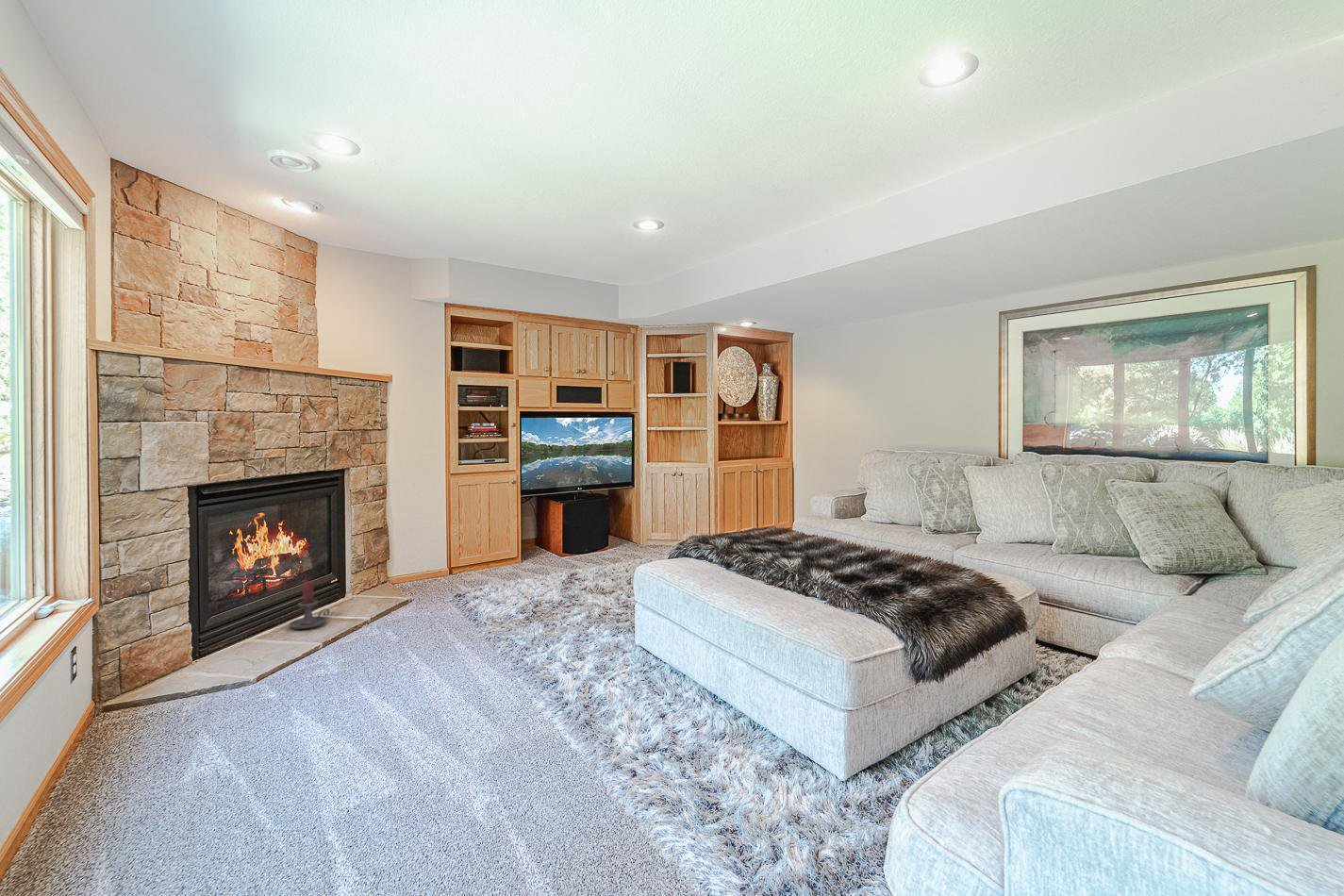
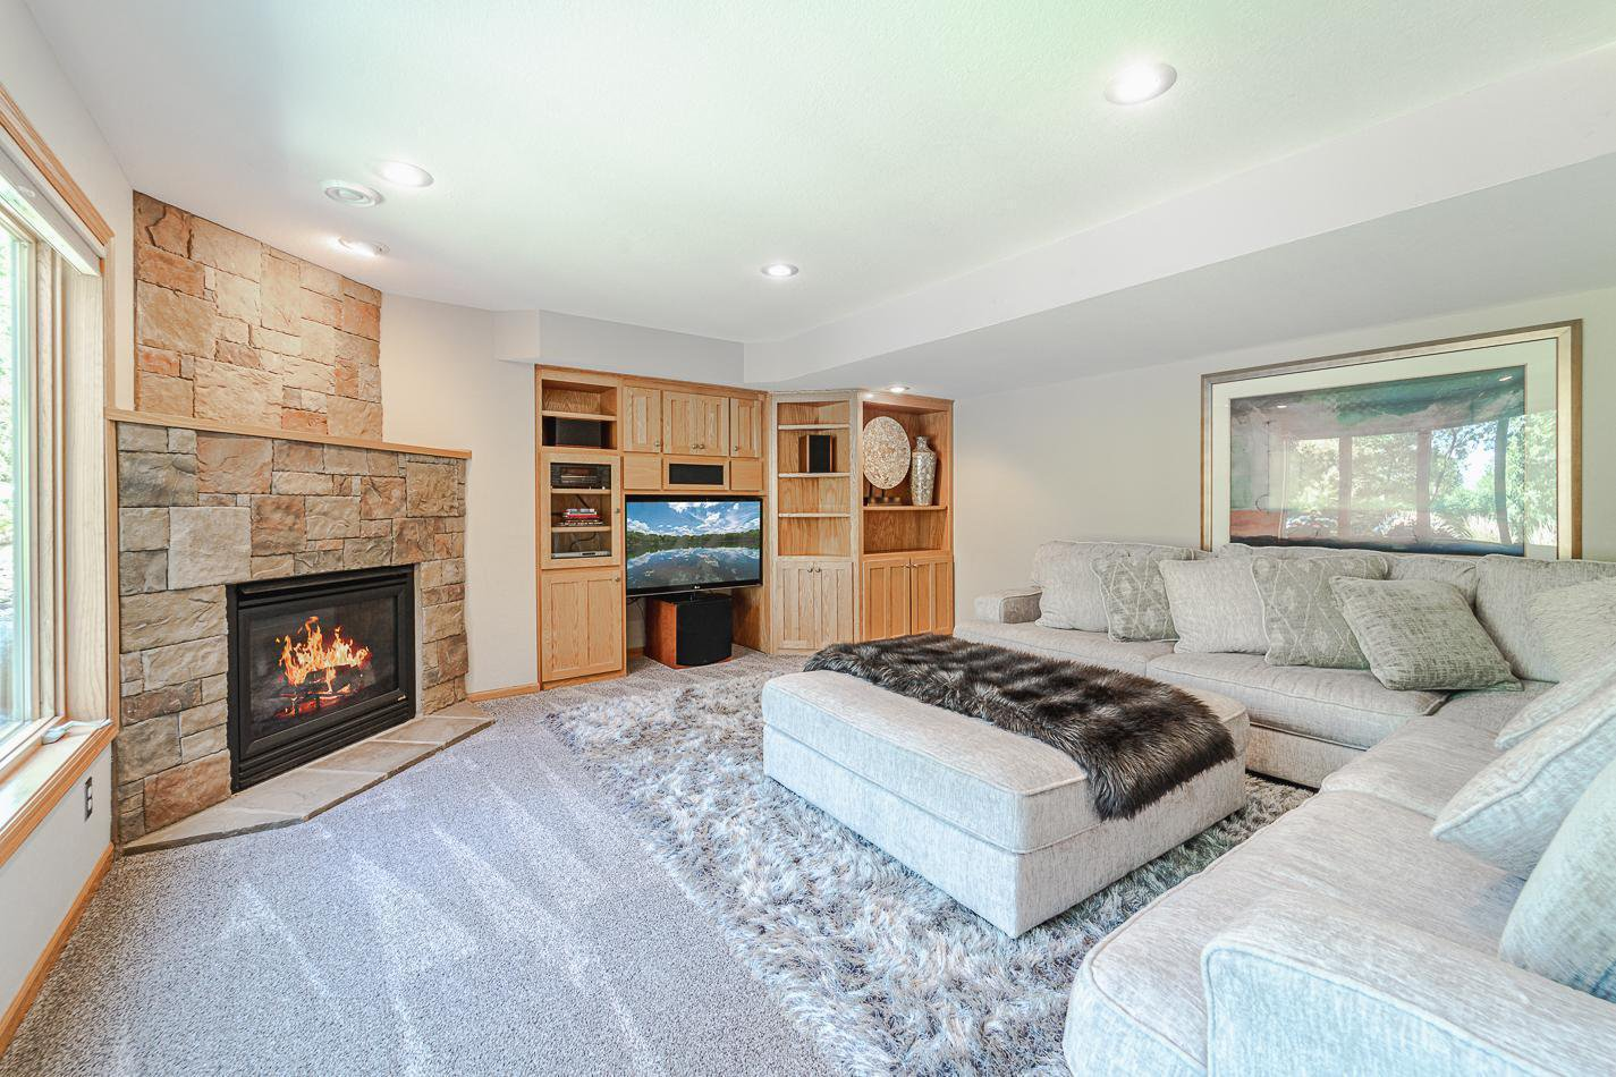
- candle holder (311, 601)
